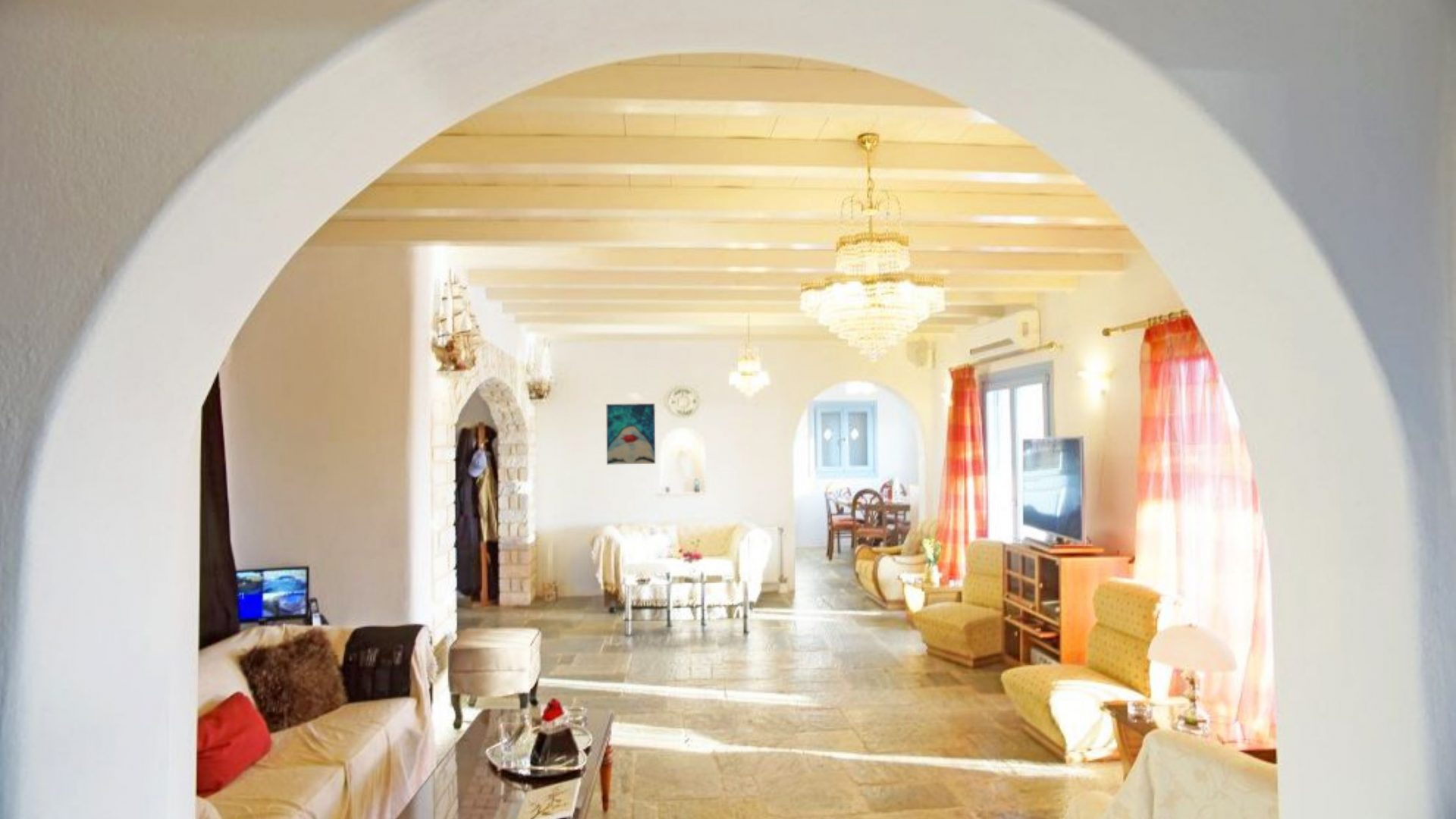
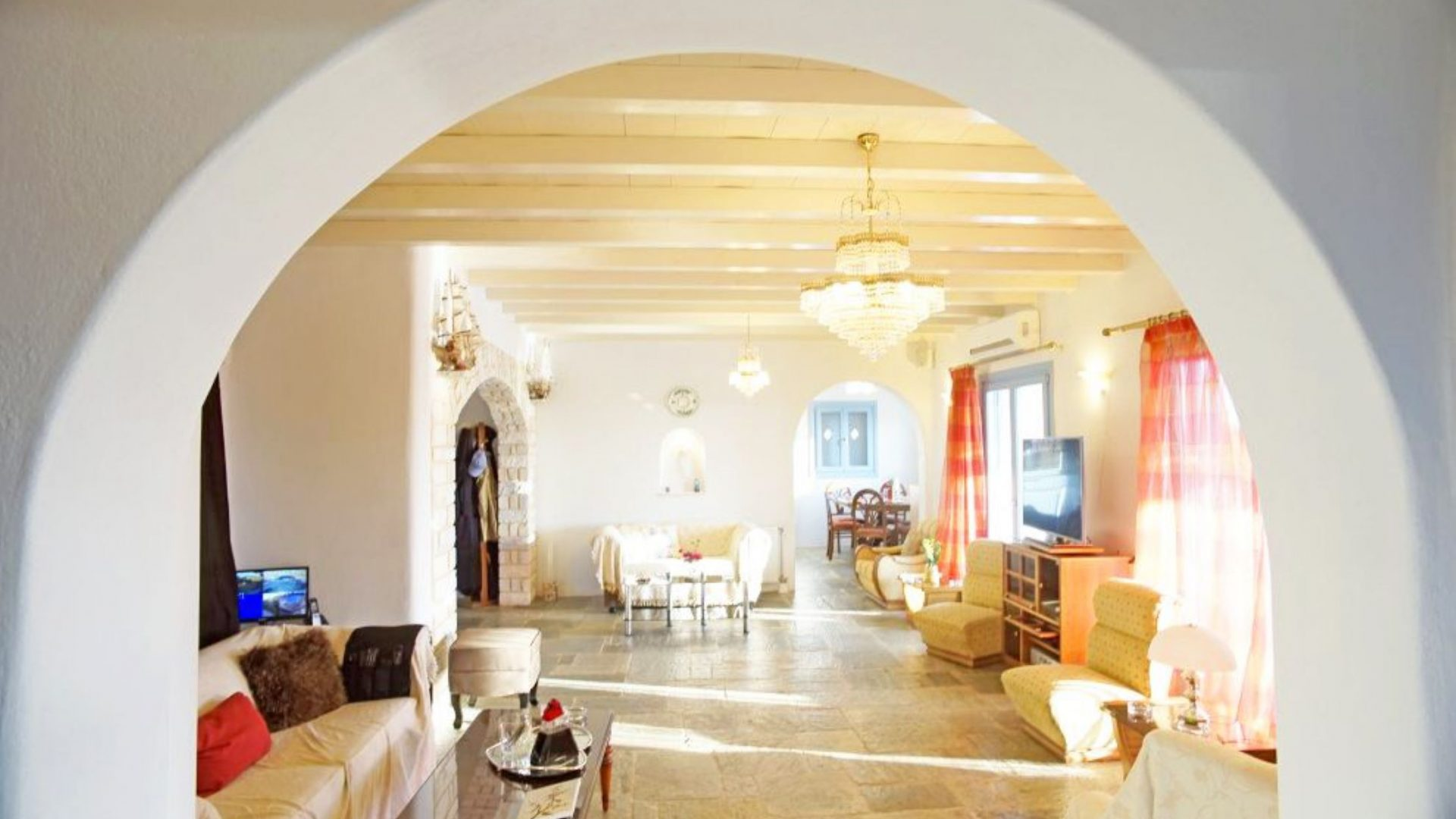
- wall art (631, 434)
